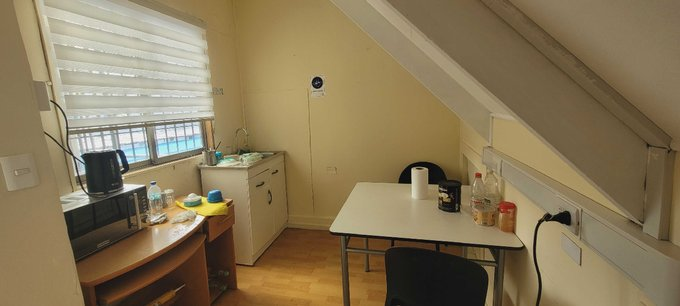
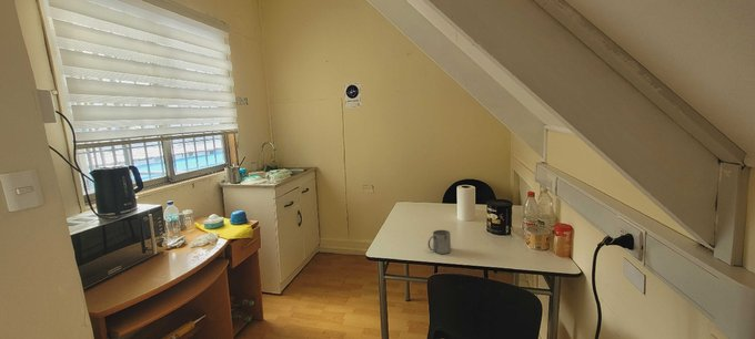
+ mug (439, 242)
